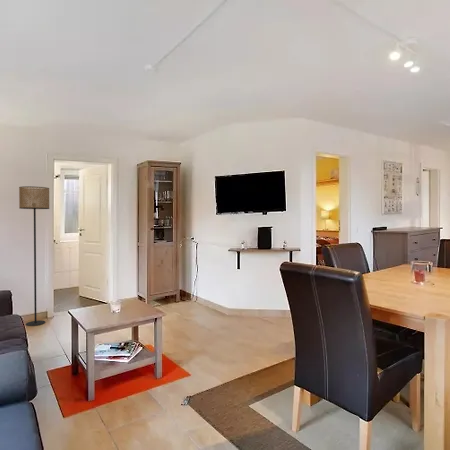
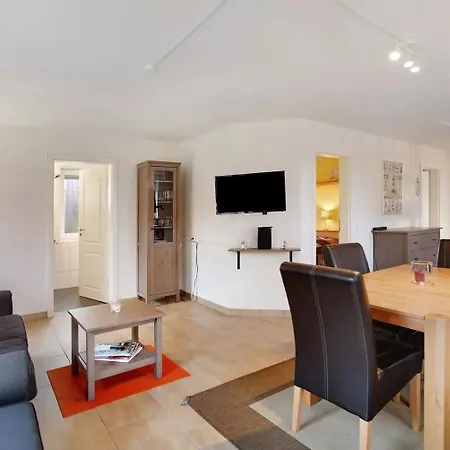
- floor lamp (35, 255)
